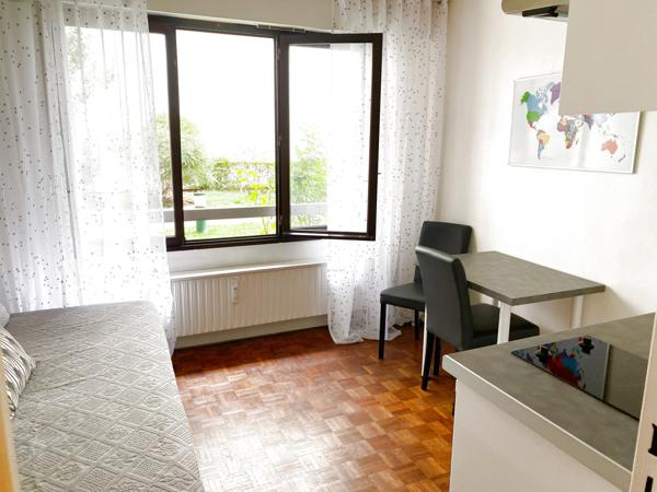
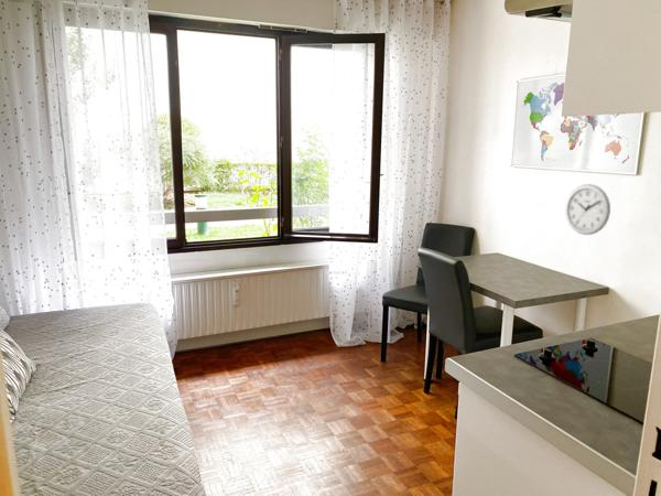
+ wall clock (585, 209)
